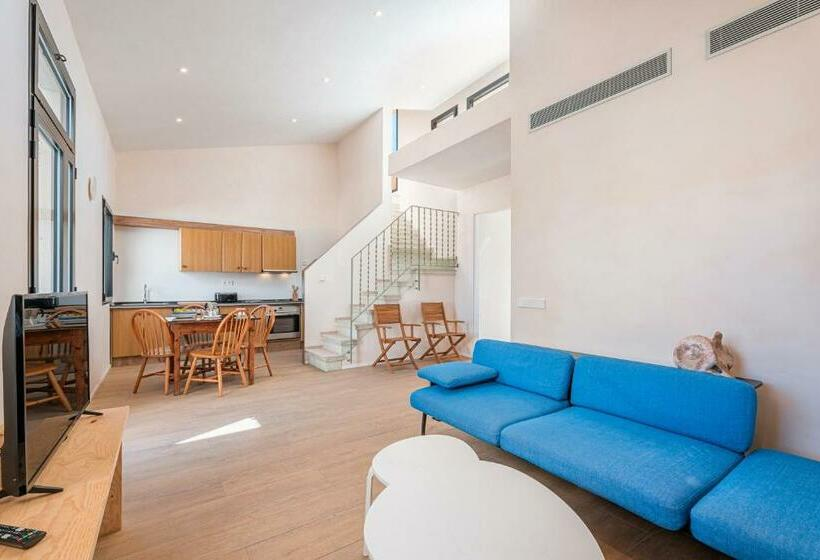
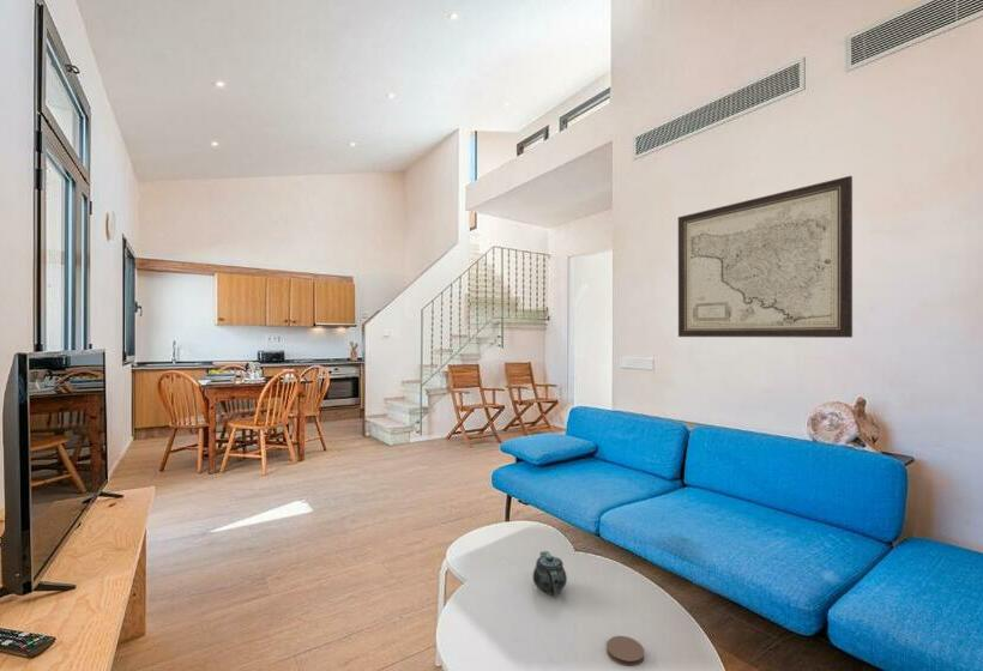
+ wall art (752, 268)
+ chinaware (549, 572)
+ coaster (625, 649)
